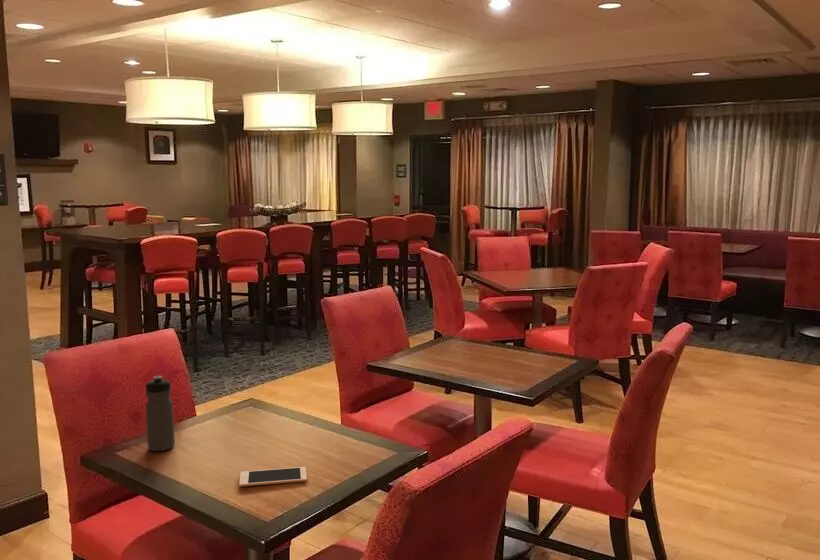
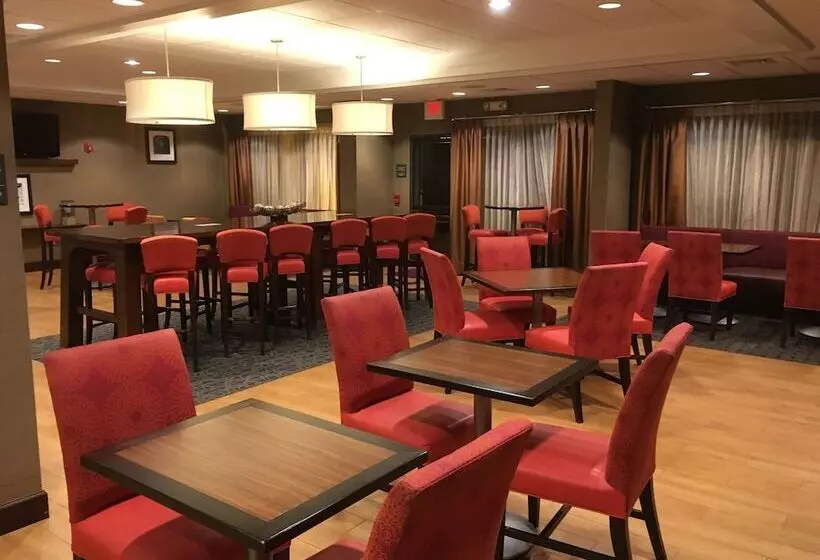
- water bottle (159, 411)
- cell phone (273, 476)
